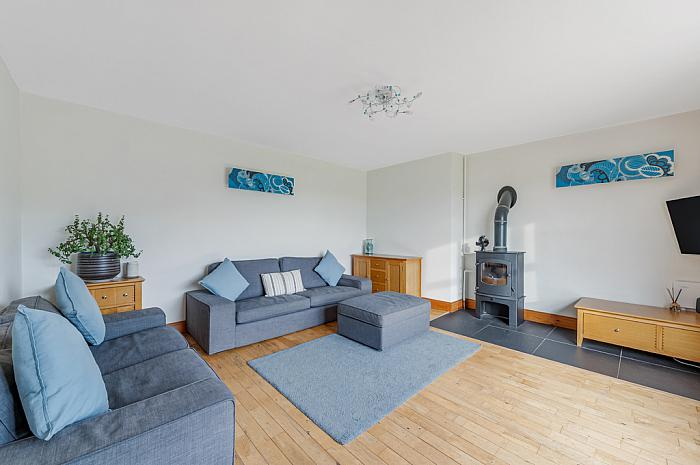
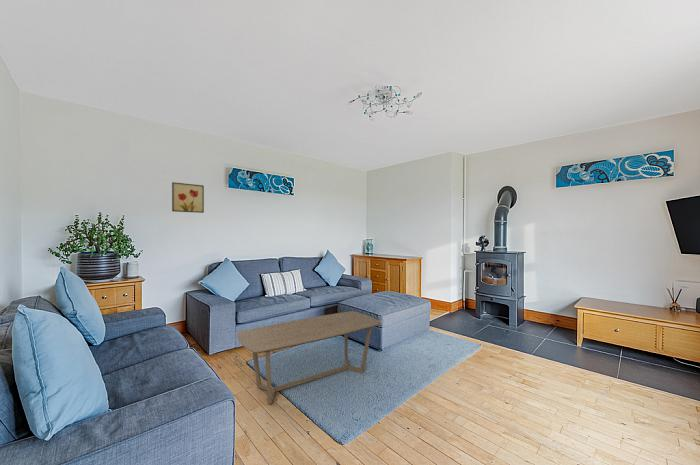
+ coffee table (310, 342)
+ wall art (188, 198)
